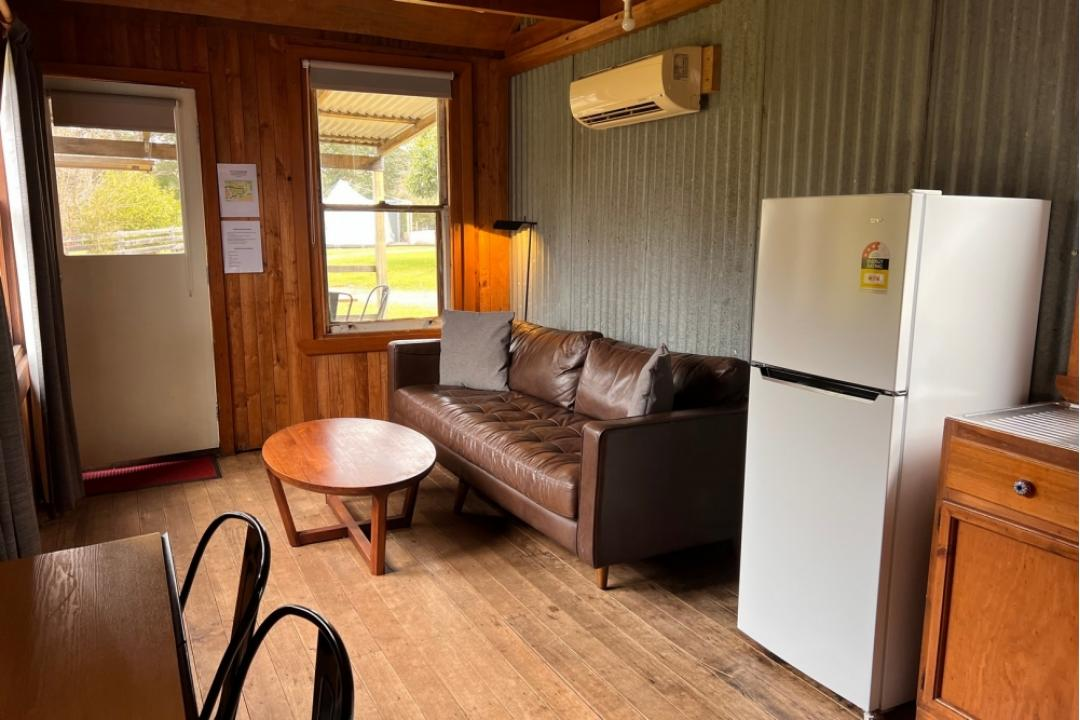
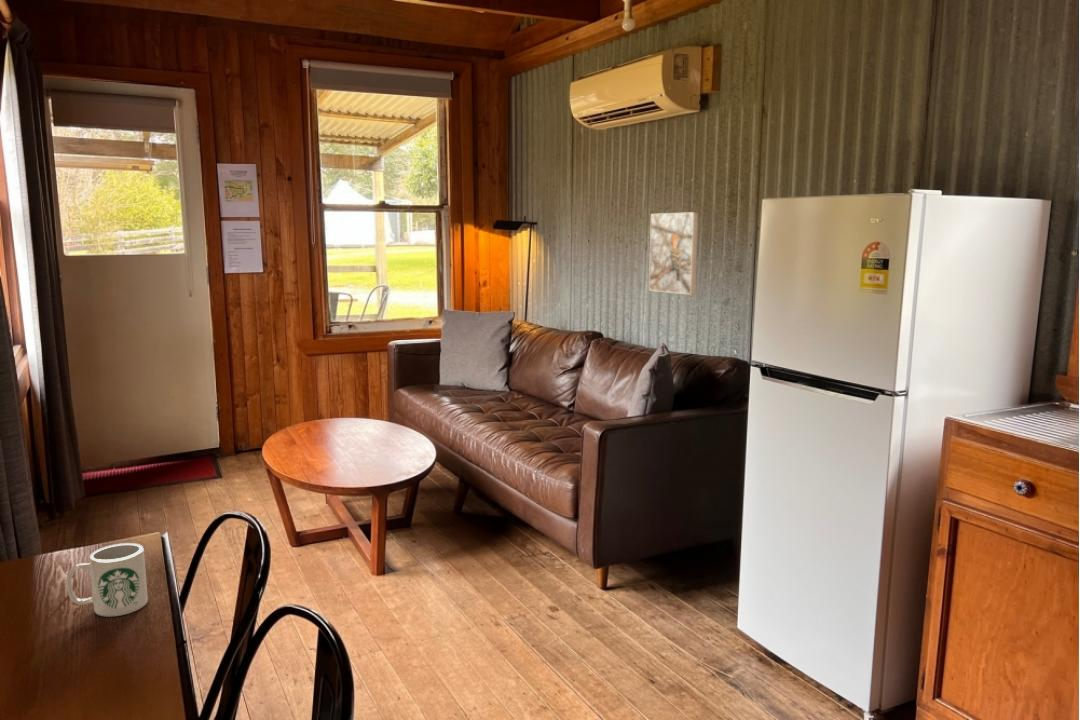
+ mug (107, 581)
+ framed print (672, 253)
